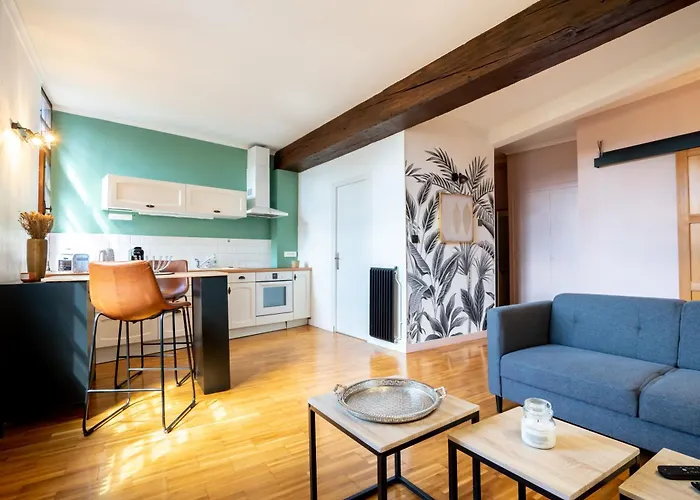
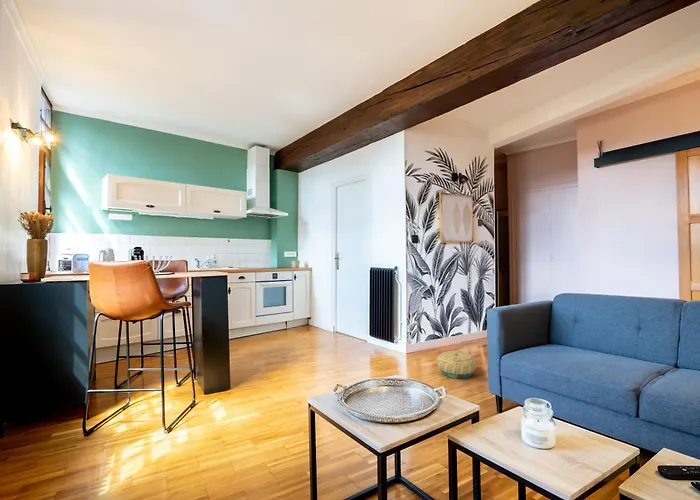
+ basket (456, 363)
